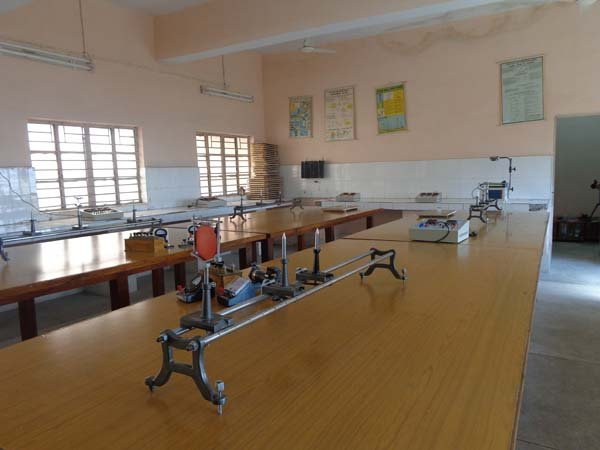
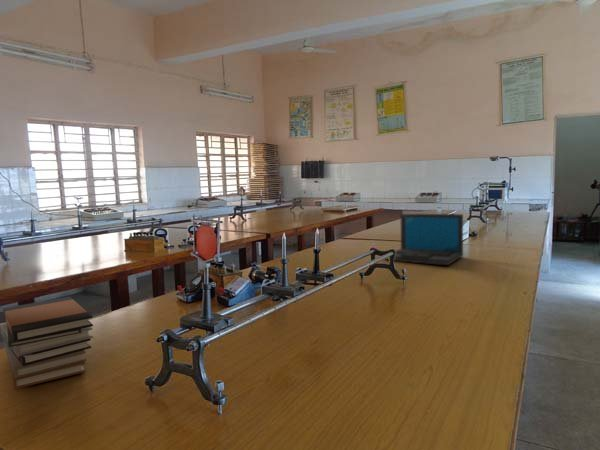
+ laptop (423, 237)
+ book stack (46, 337)
